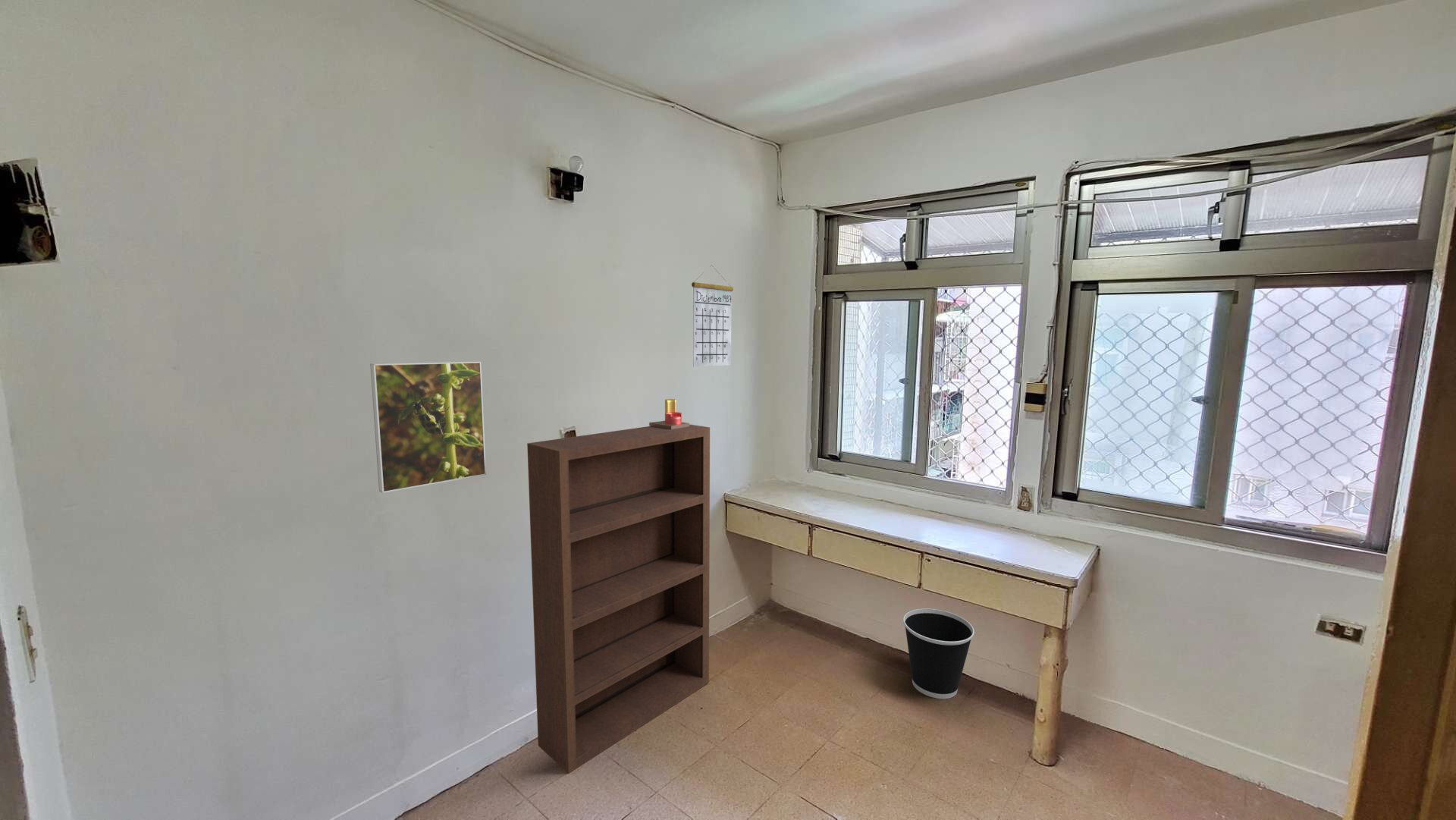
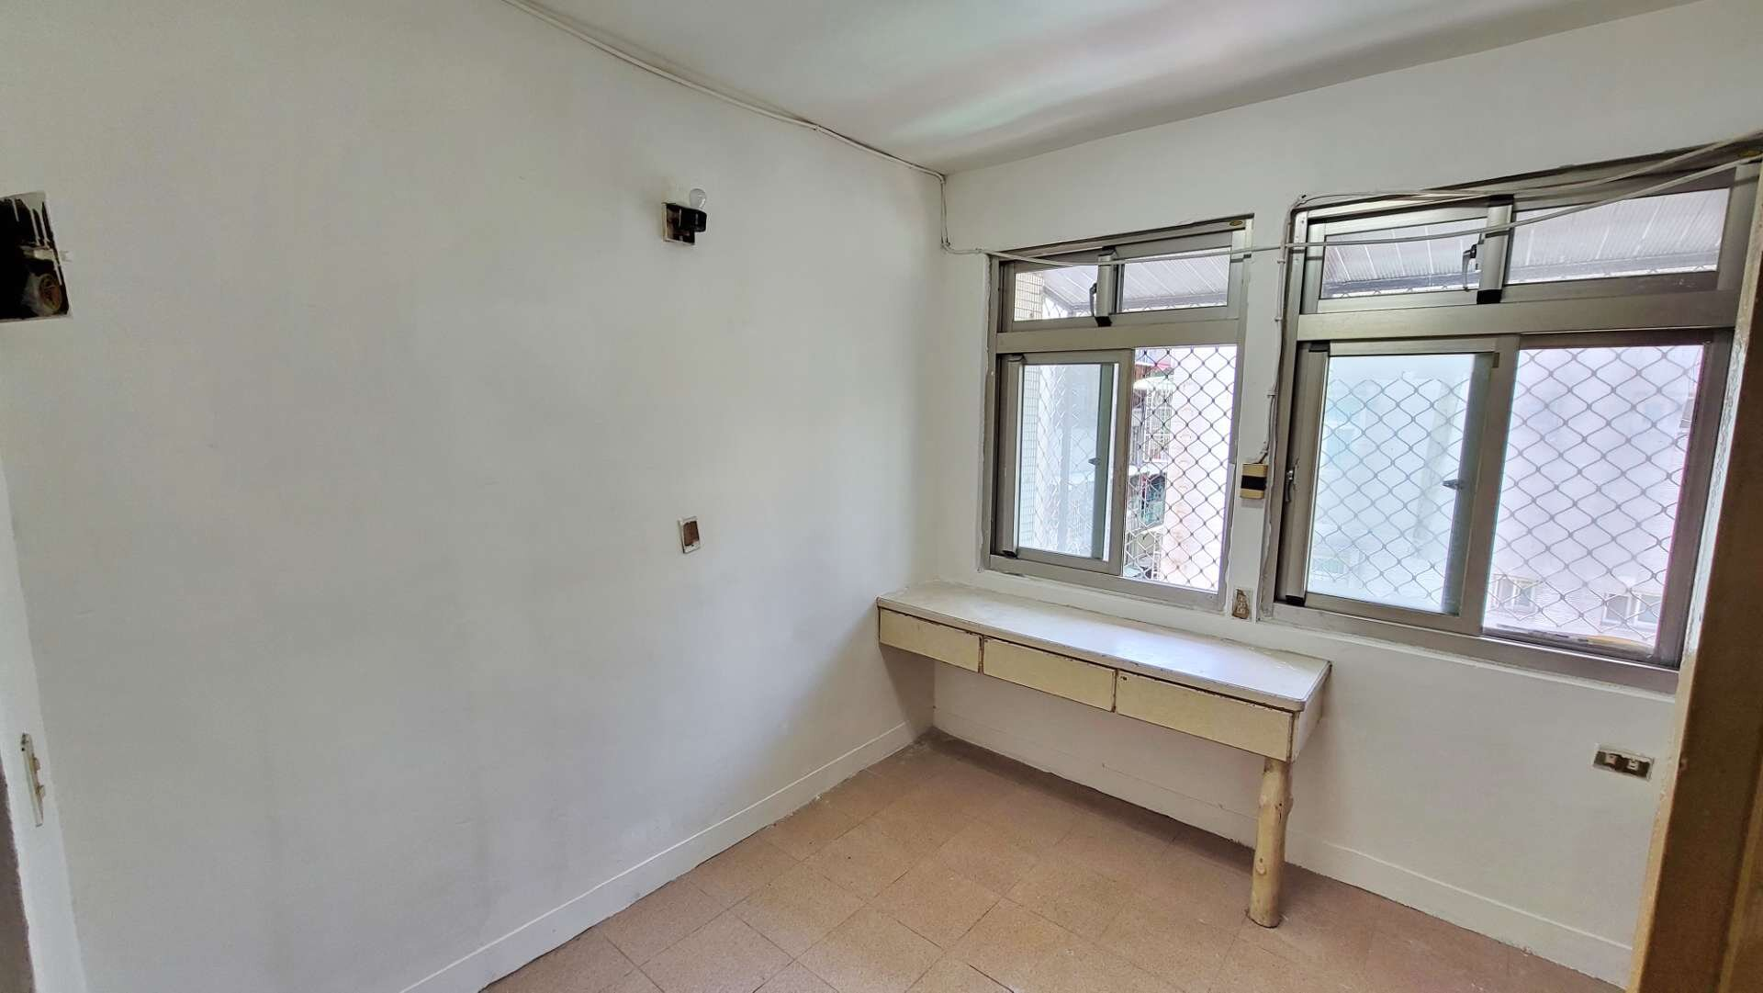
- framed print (432, 423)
- calendar (713, 316)
- wastebasket (936, 655)
- bookcase (629, 577)
- candle (670, 413)
